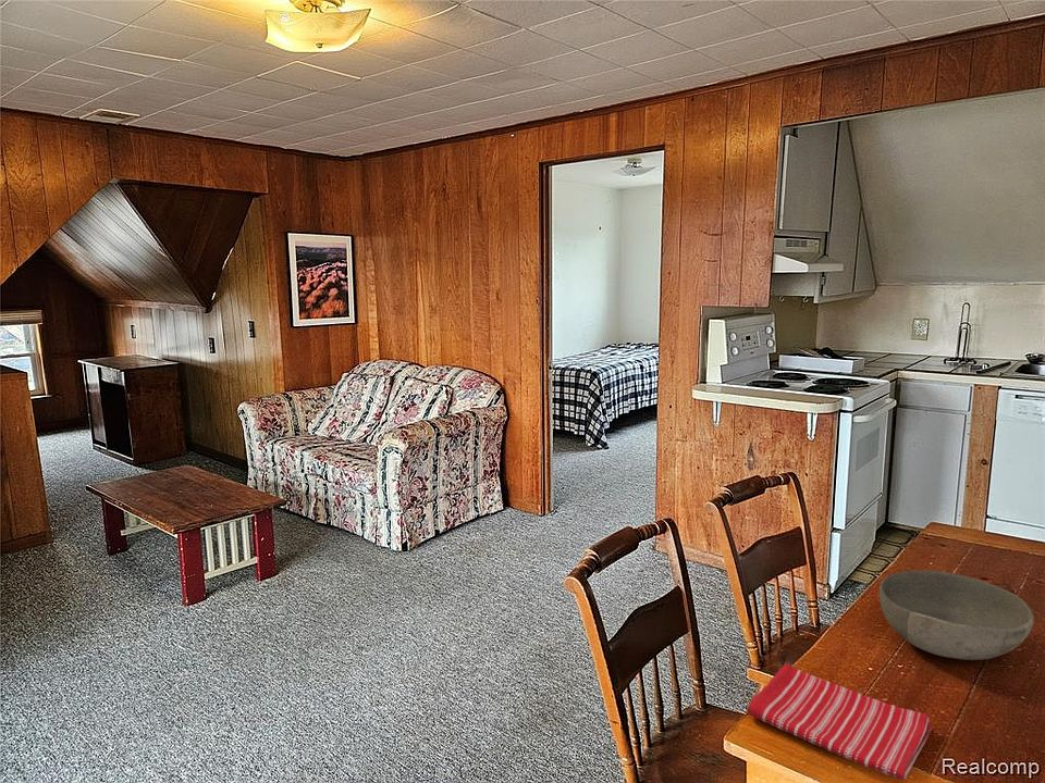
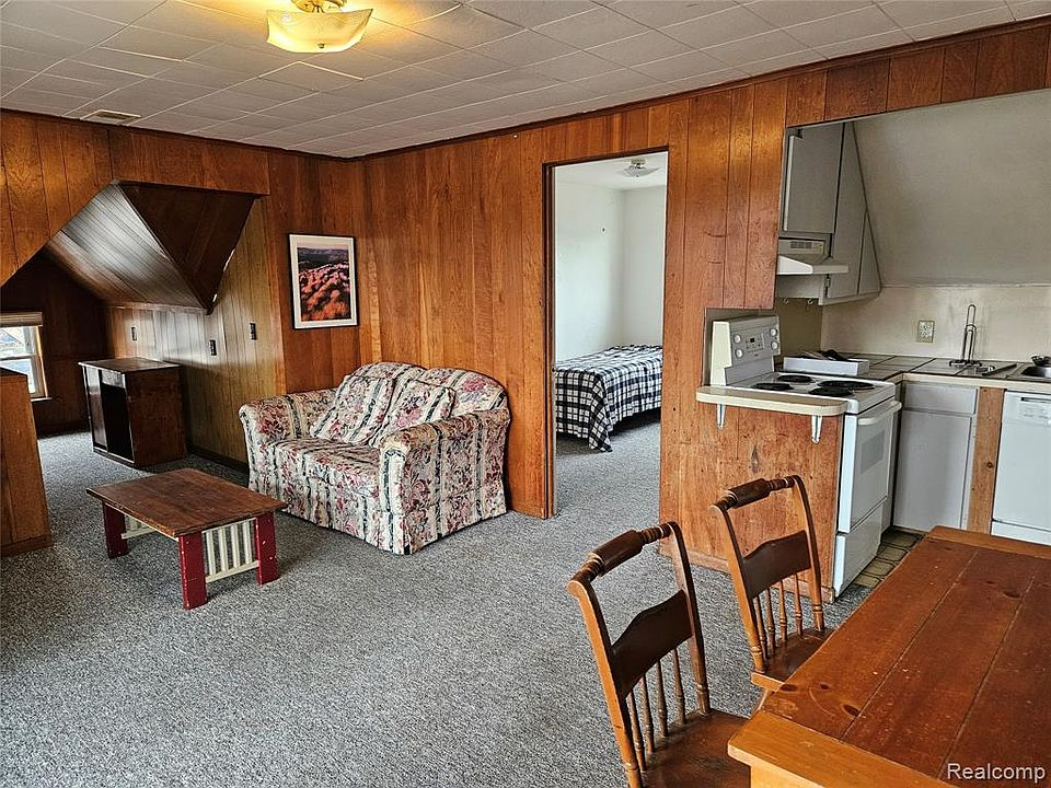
- bowl (950, 620)
- dish towel (836, 714)
